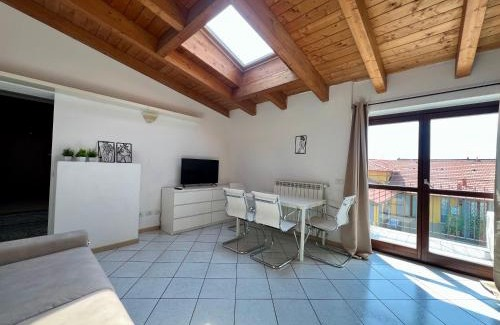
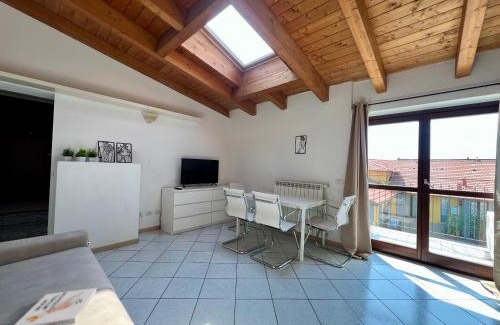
+ book (59, 307)
